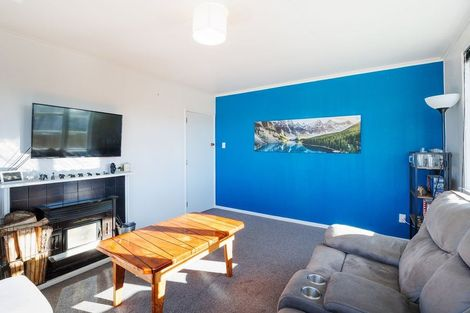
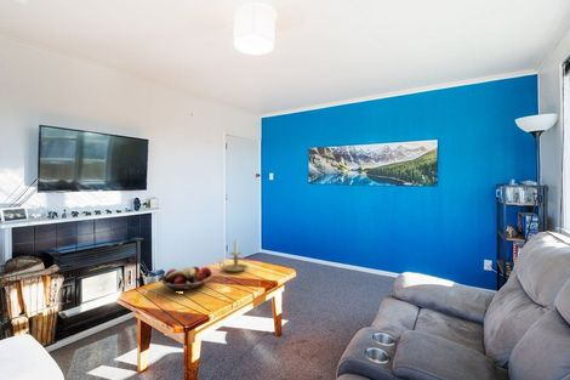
+ candle holder (235, 254)
+ fruit basket (188, 277)
